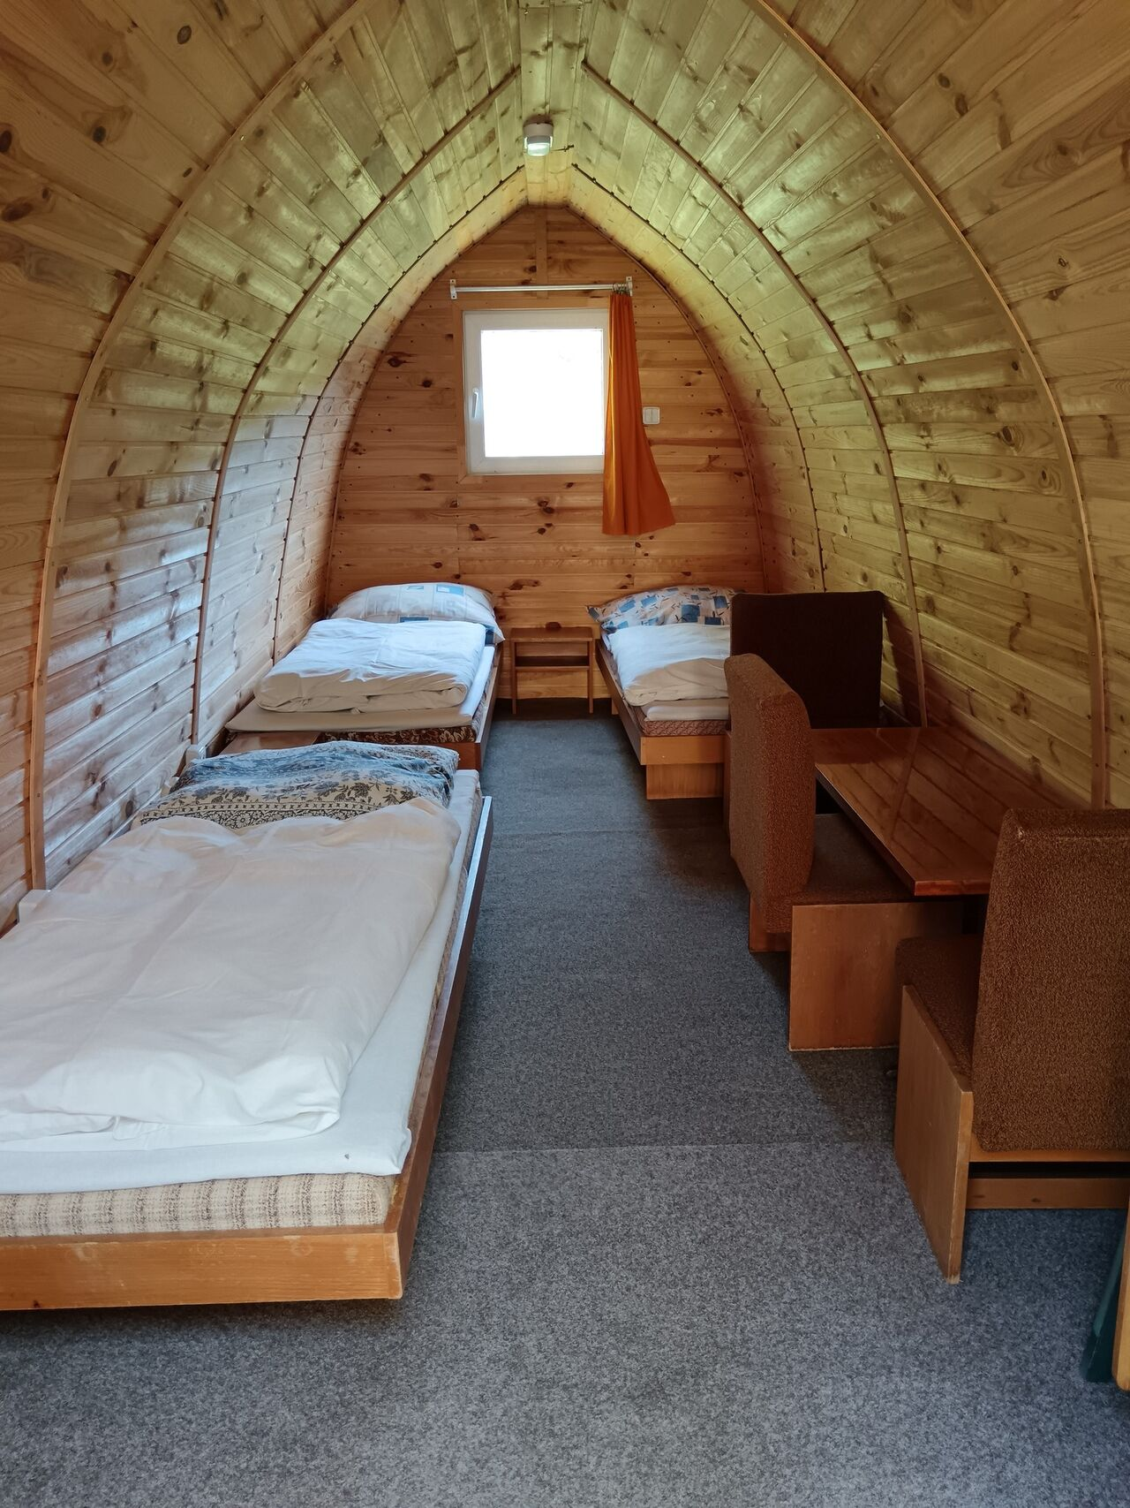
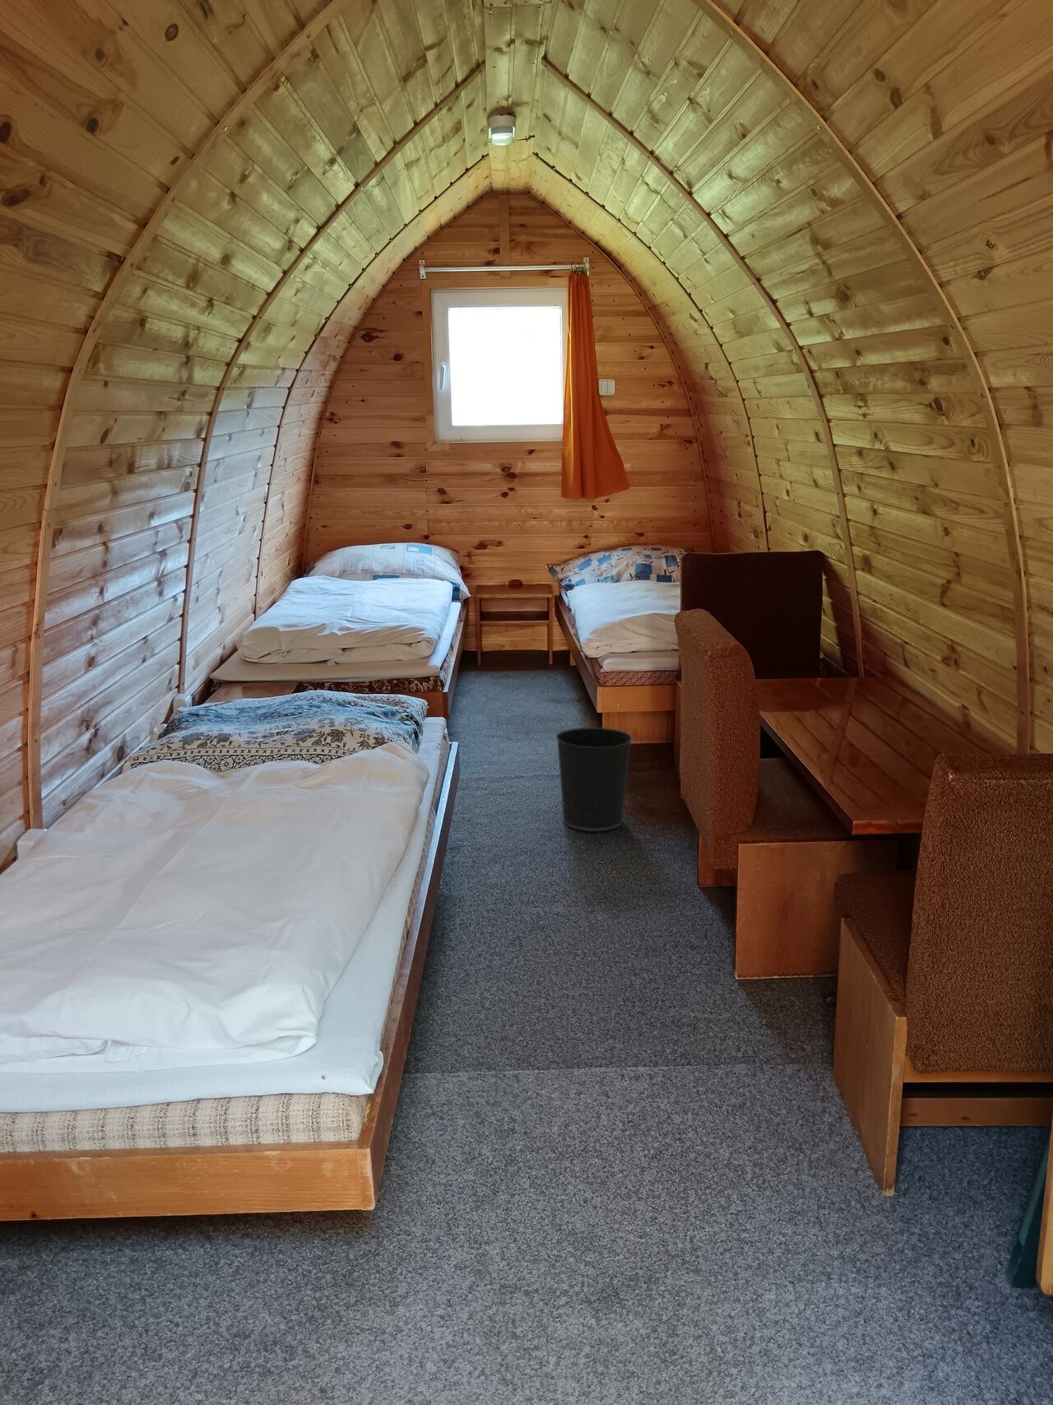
+ wastebasket (593, 780)
